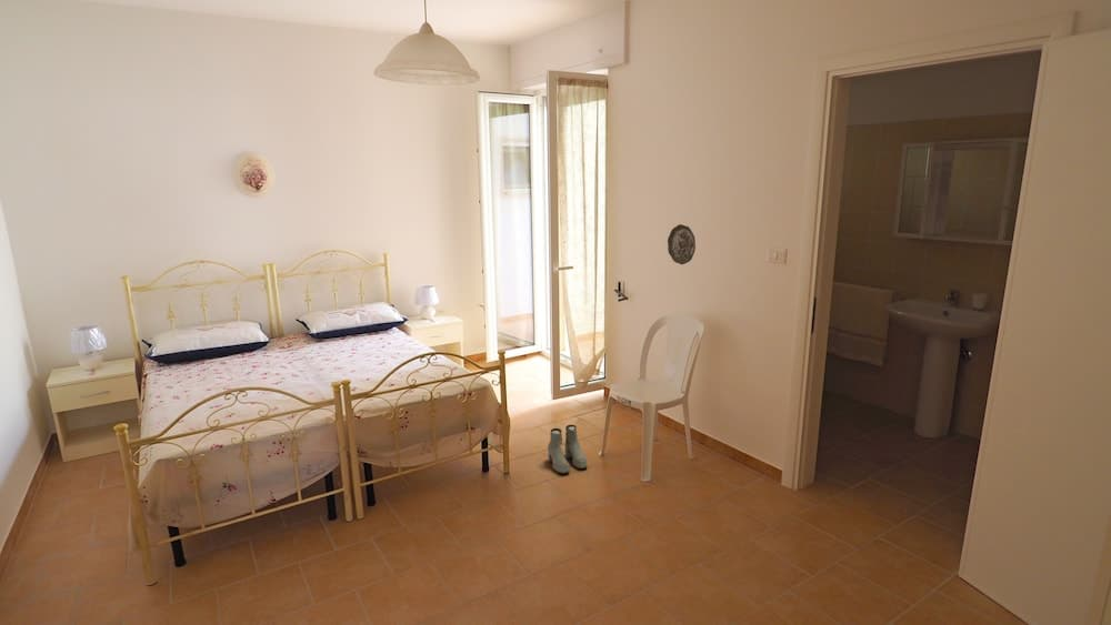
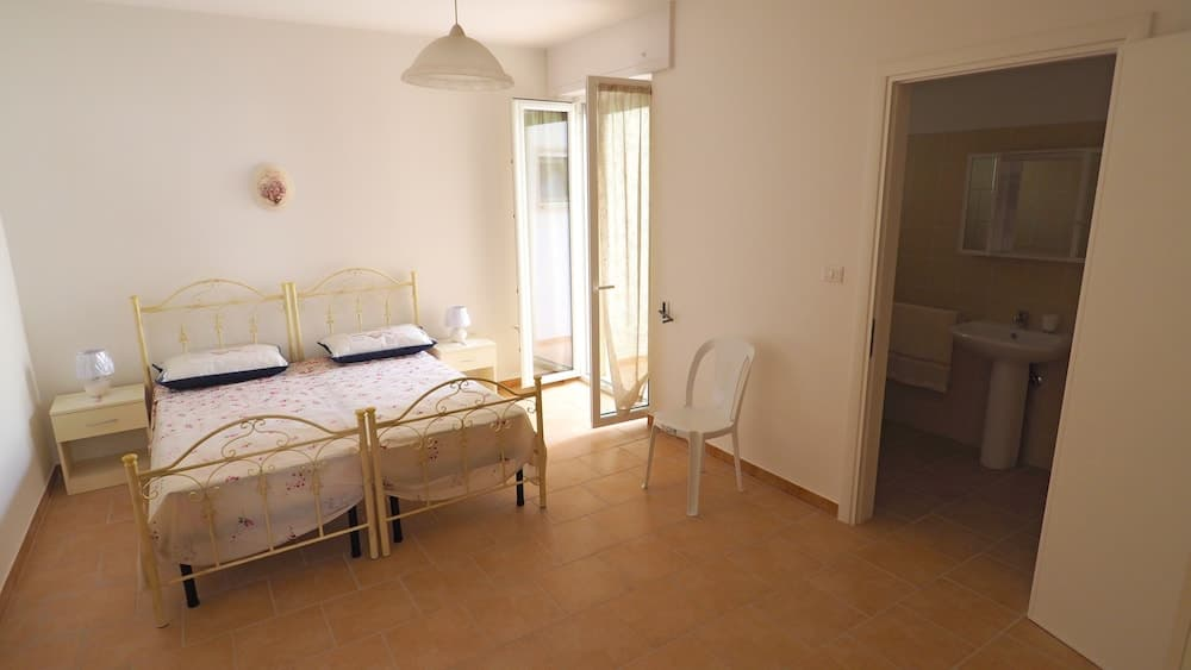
- decorative plate (682, 244)
- boots (567, 447)
